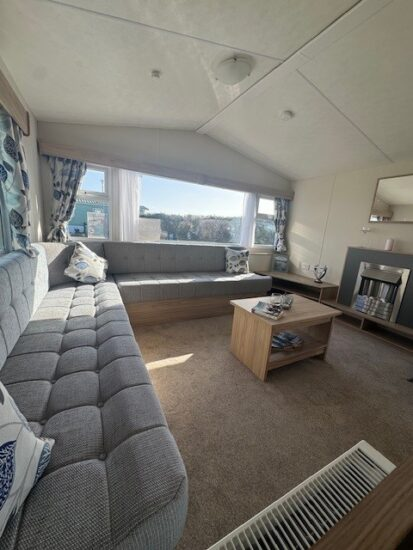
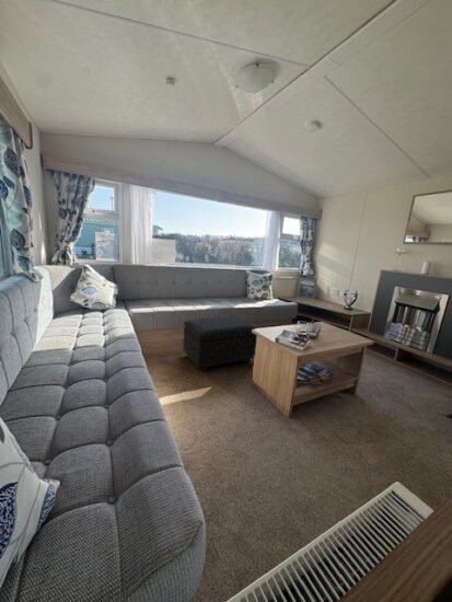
+ footstool (219, 340)
